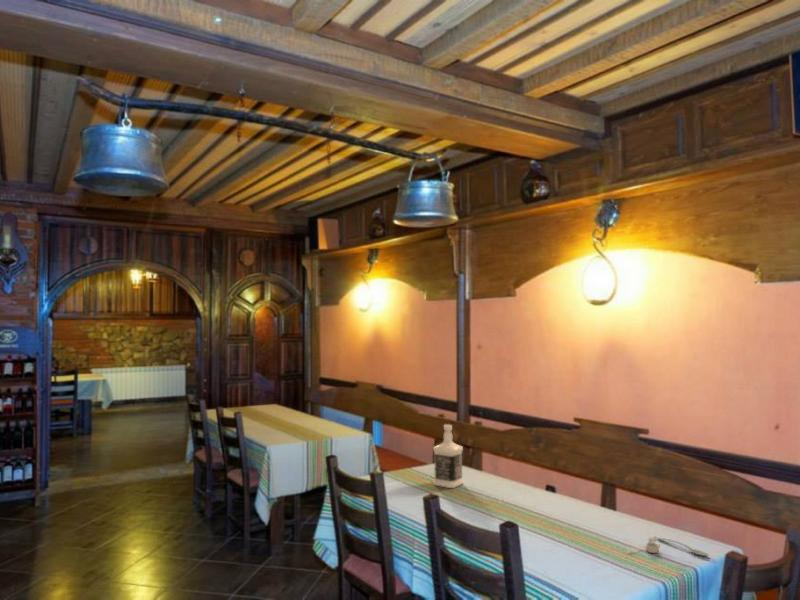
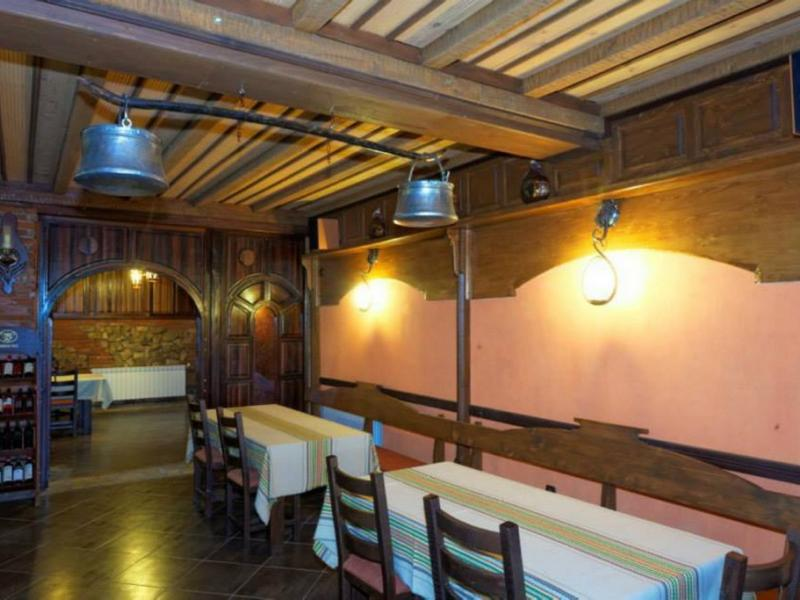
- cup (646, 544)
- spoon (681, 544)
- bottle (448, 454)
